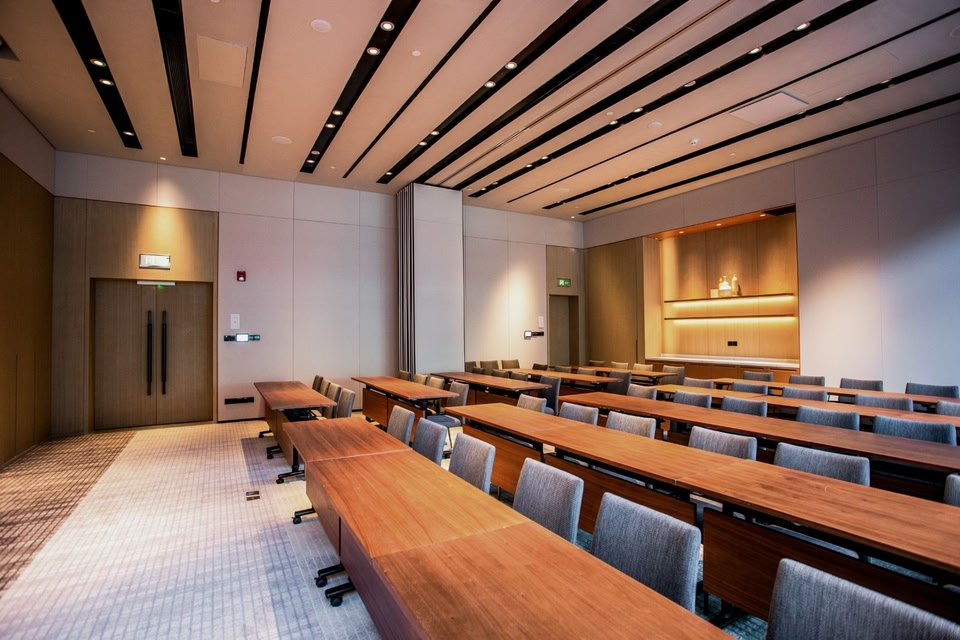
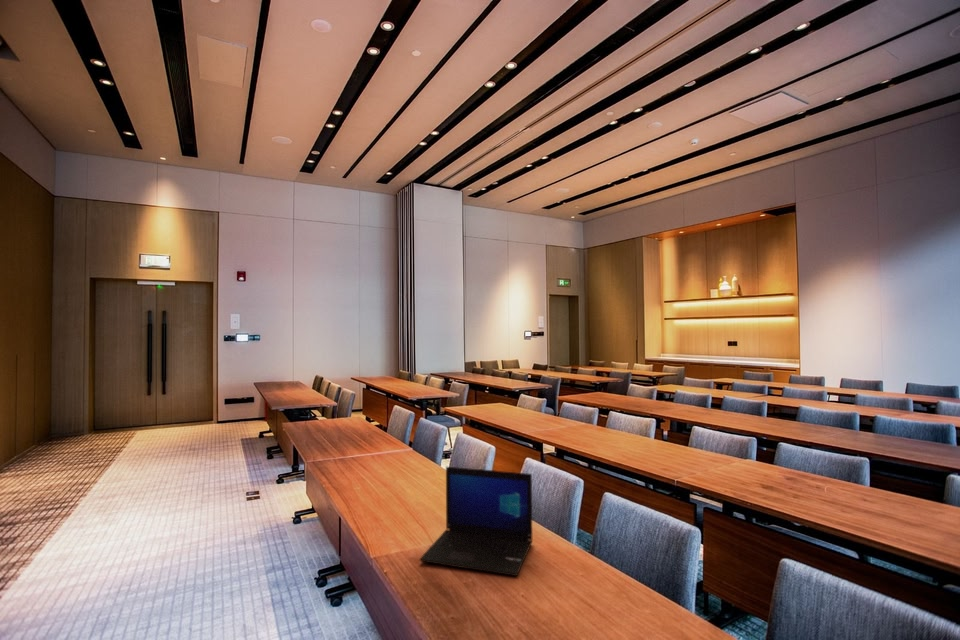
+ laptop (478, 516)
